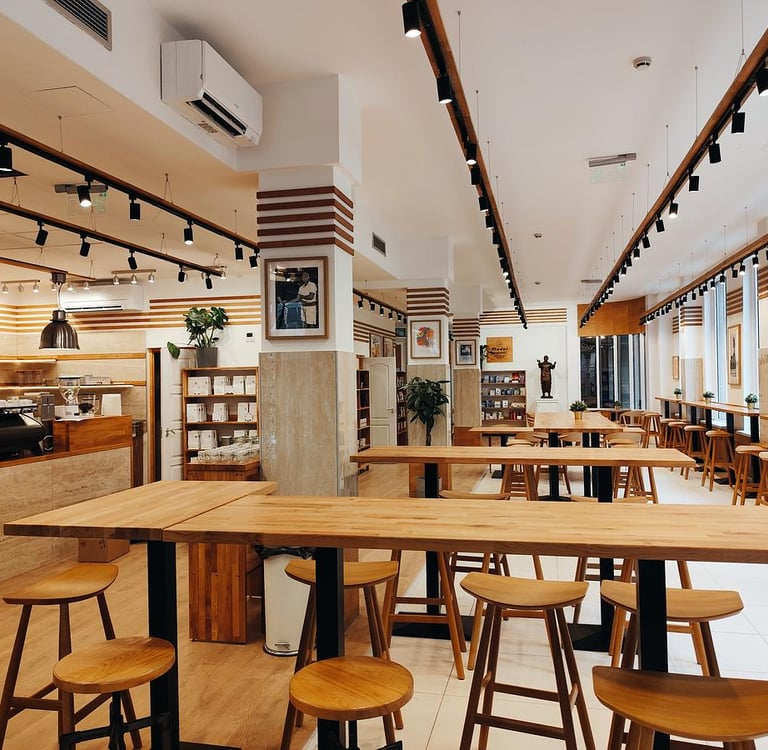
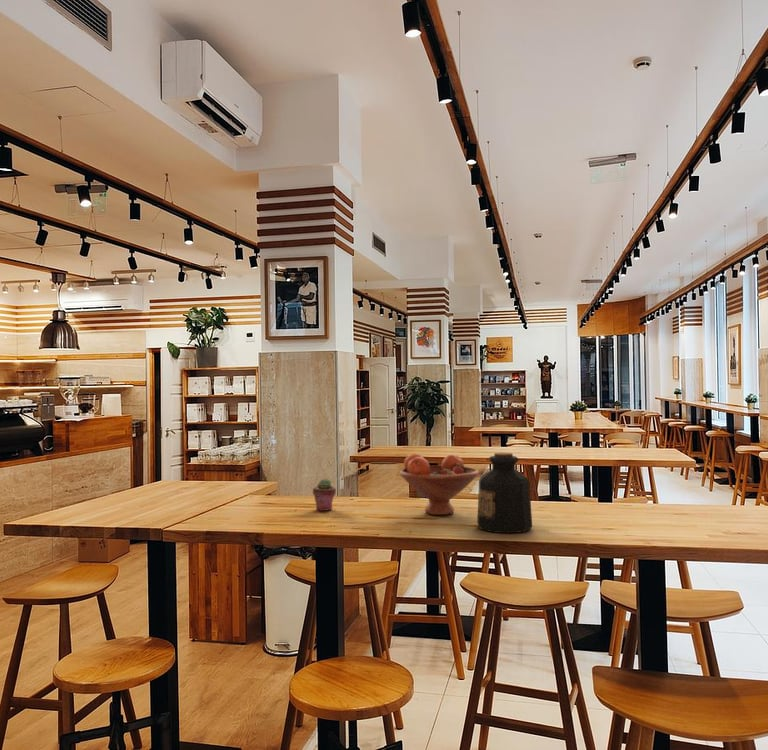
+ fruit bowl (439, 483)
+ potted succulent (324, 494)
+ bottle (503, 490)
